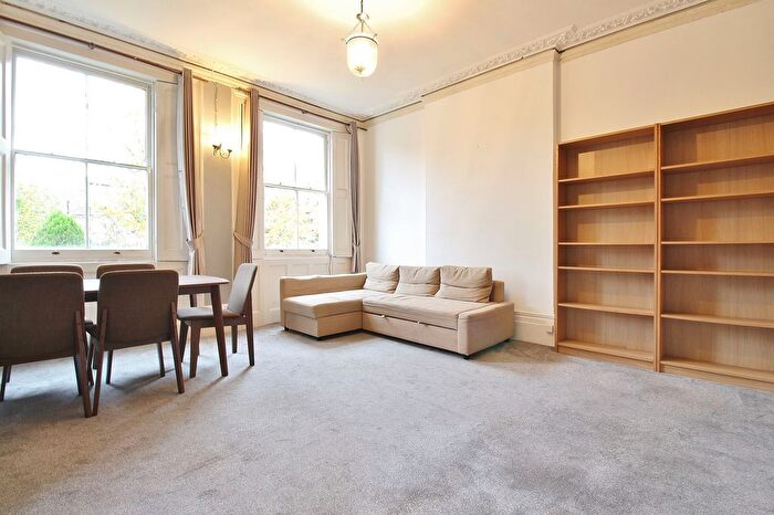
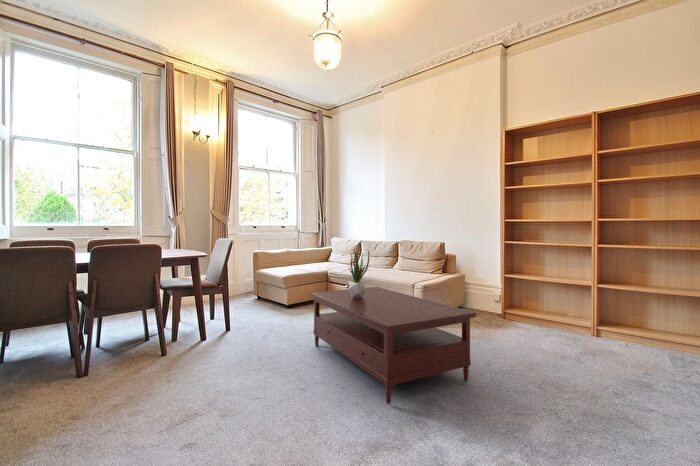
+ potted plant (358, 272)
+ coffee table (381, 331)
